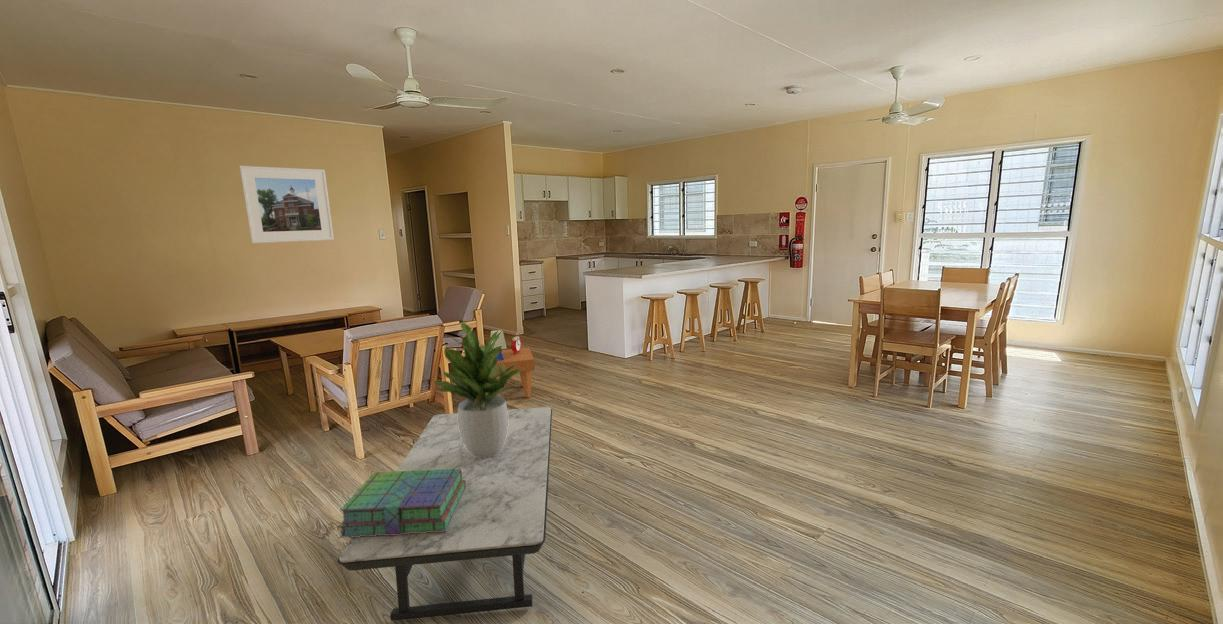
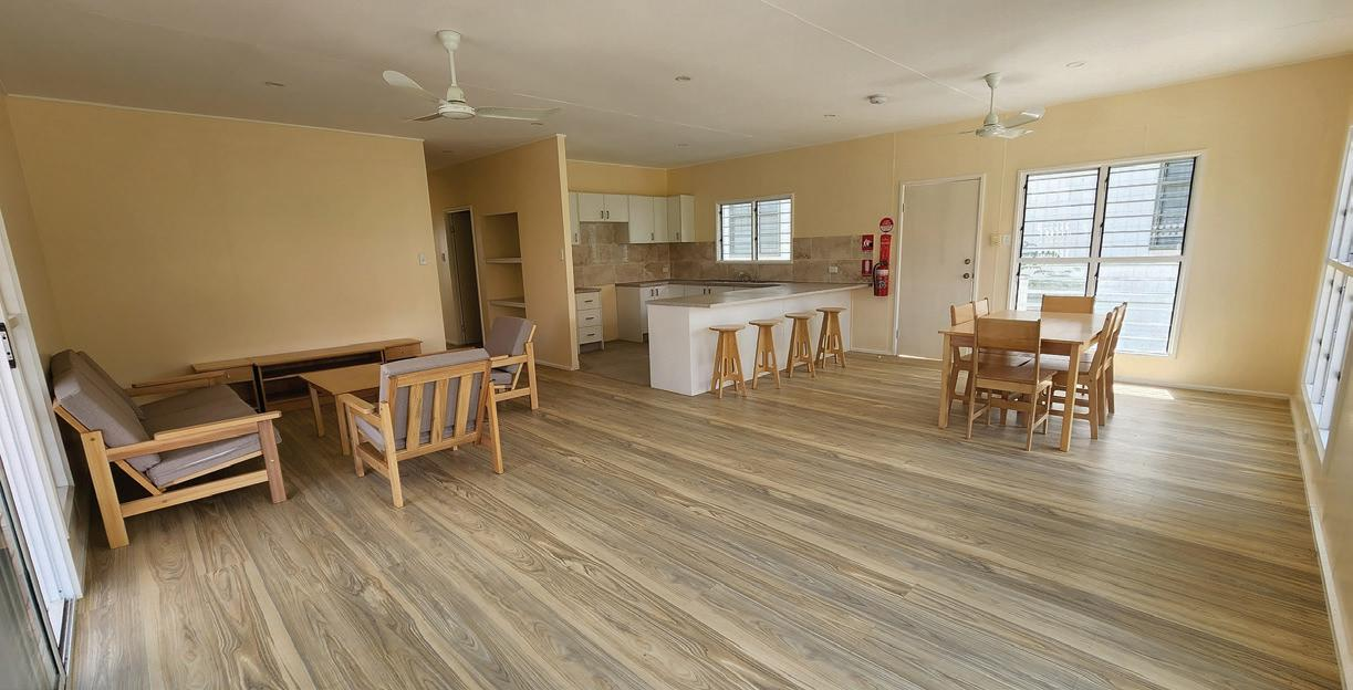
- potted plant (484, 386)
- stack of books (406, 497)
- side table (507, 361)
- coffee table (477, 502)
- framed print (289, 205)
